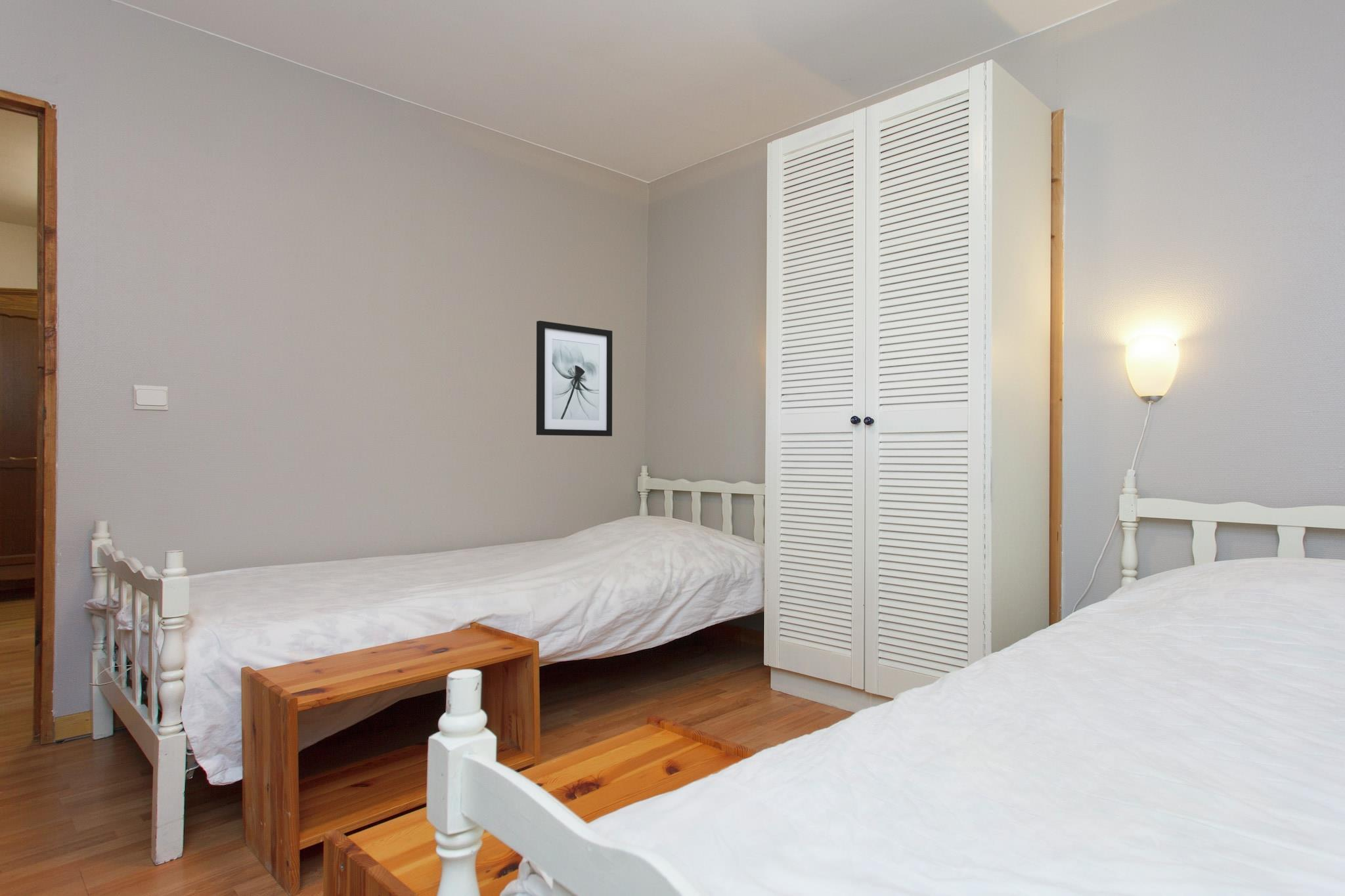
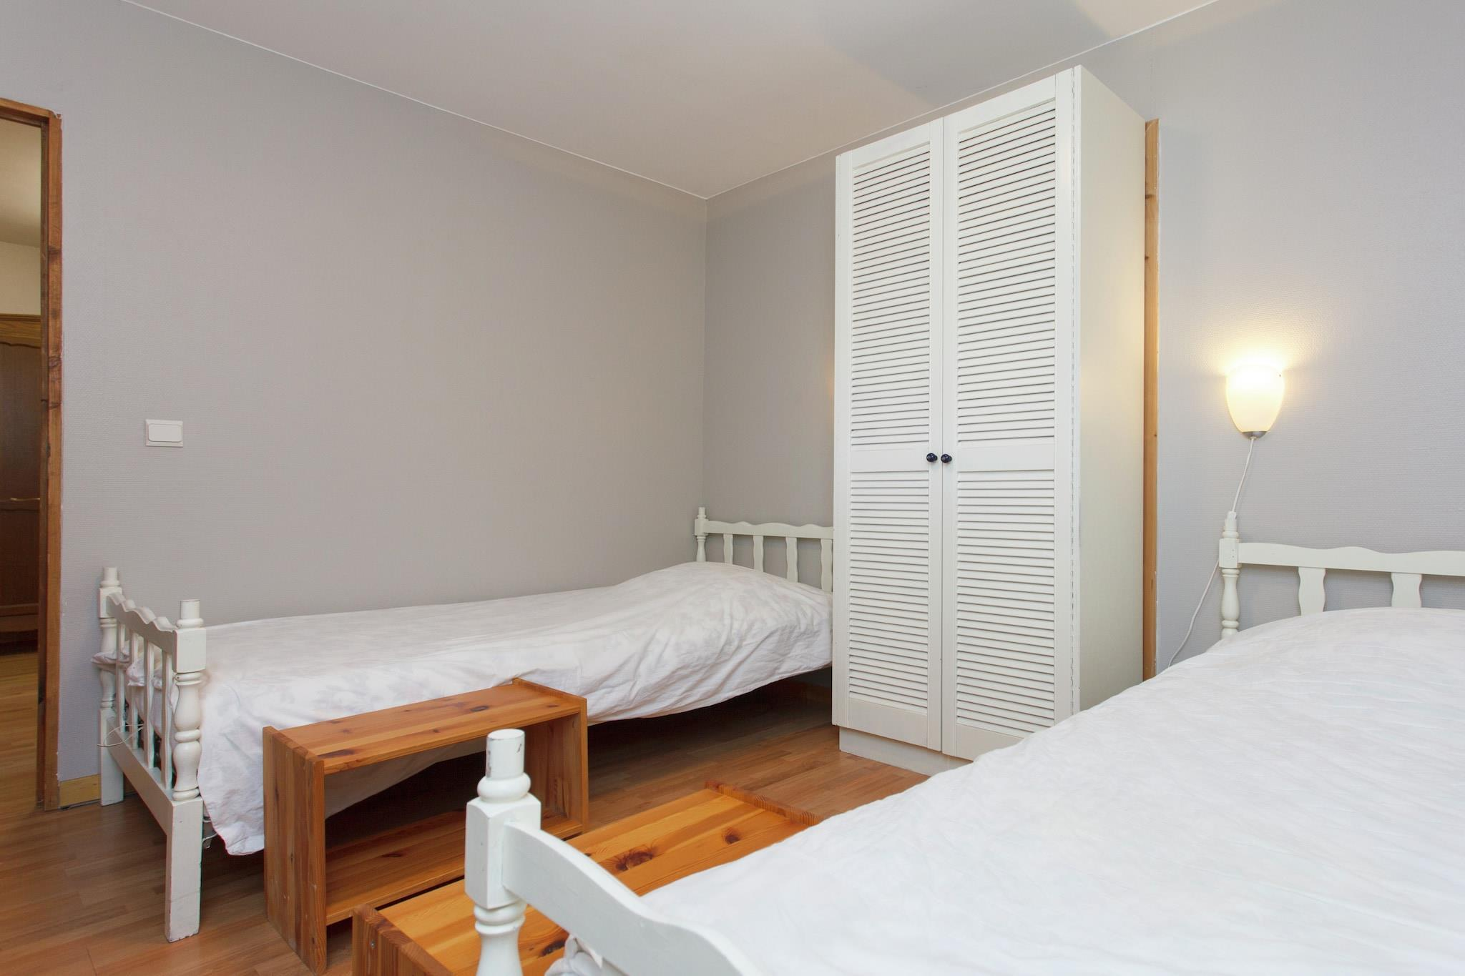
- wall art (575, 381)
